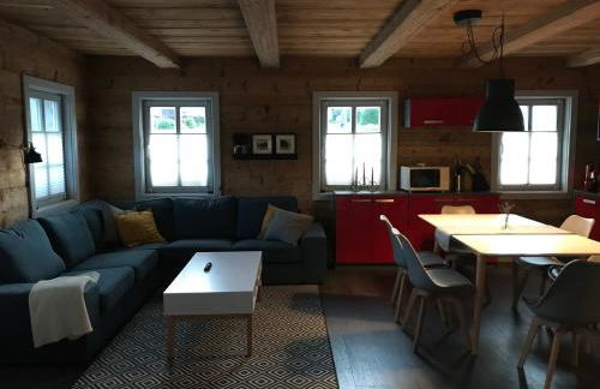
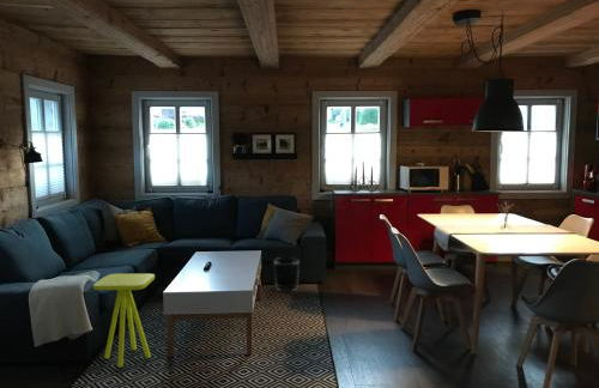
+ waste bin (286, 274)
+ side table (127, 317)
